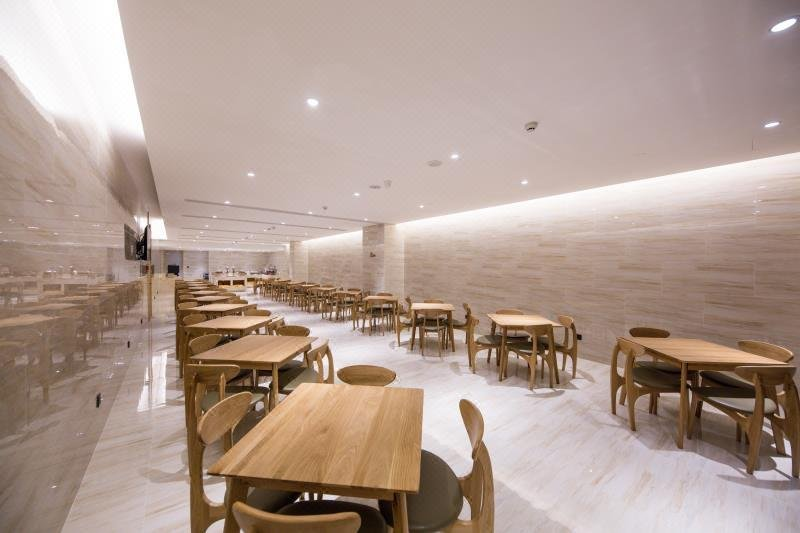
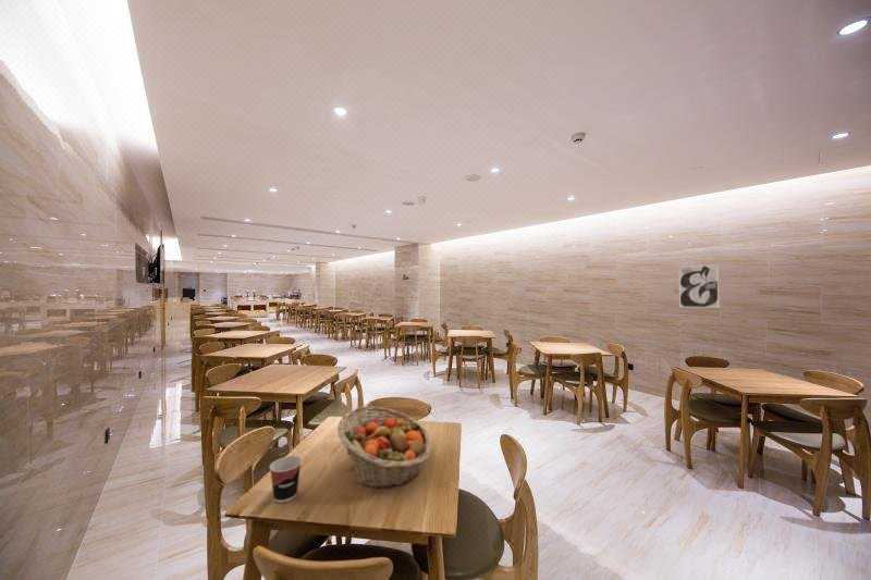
+ wall art (698, 286)
+ cup (285, 479)
+ fruit basket (385, 441)
